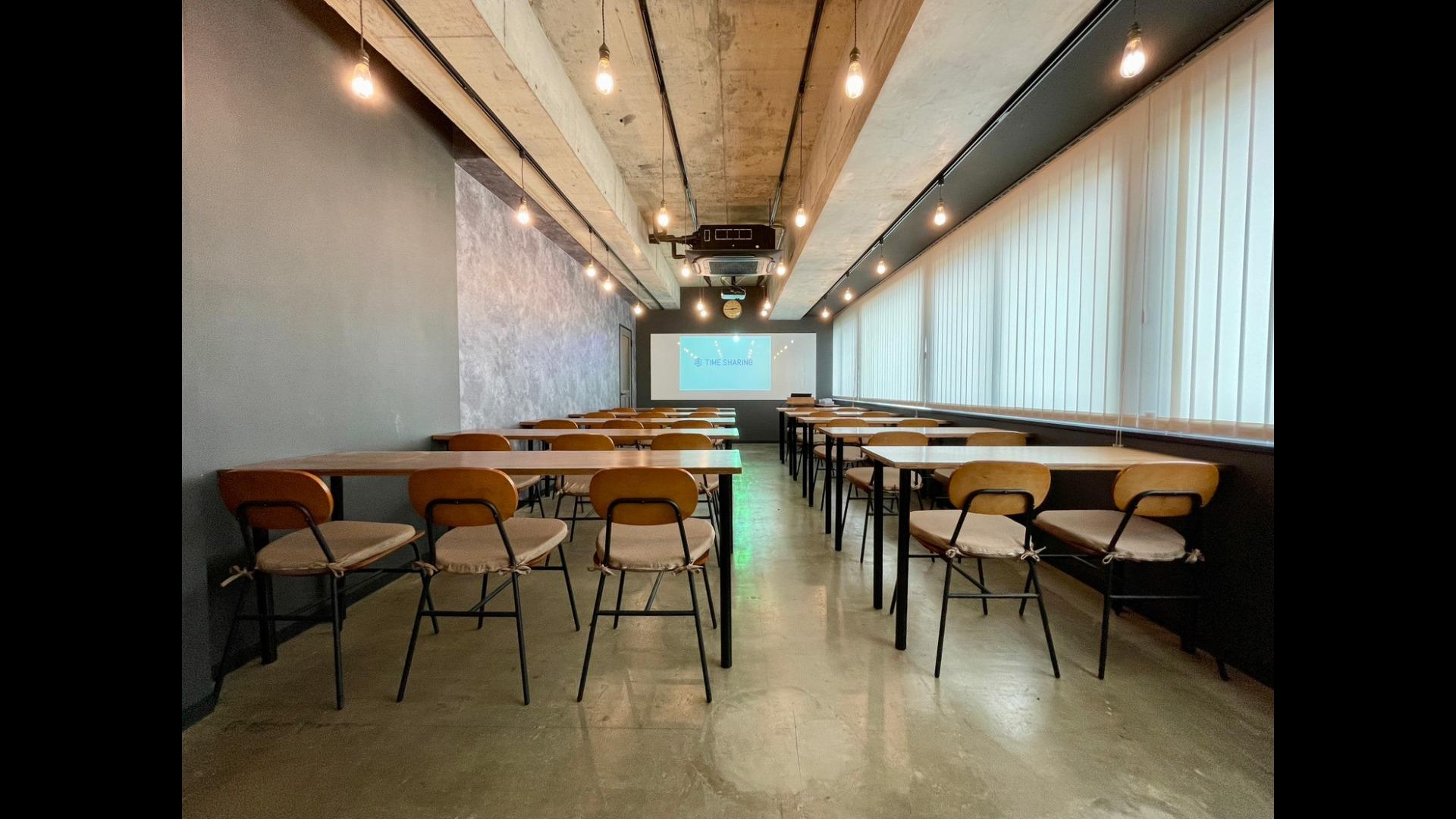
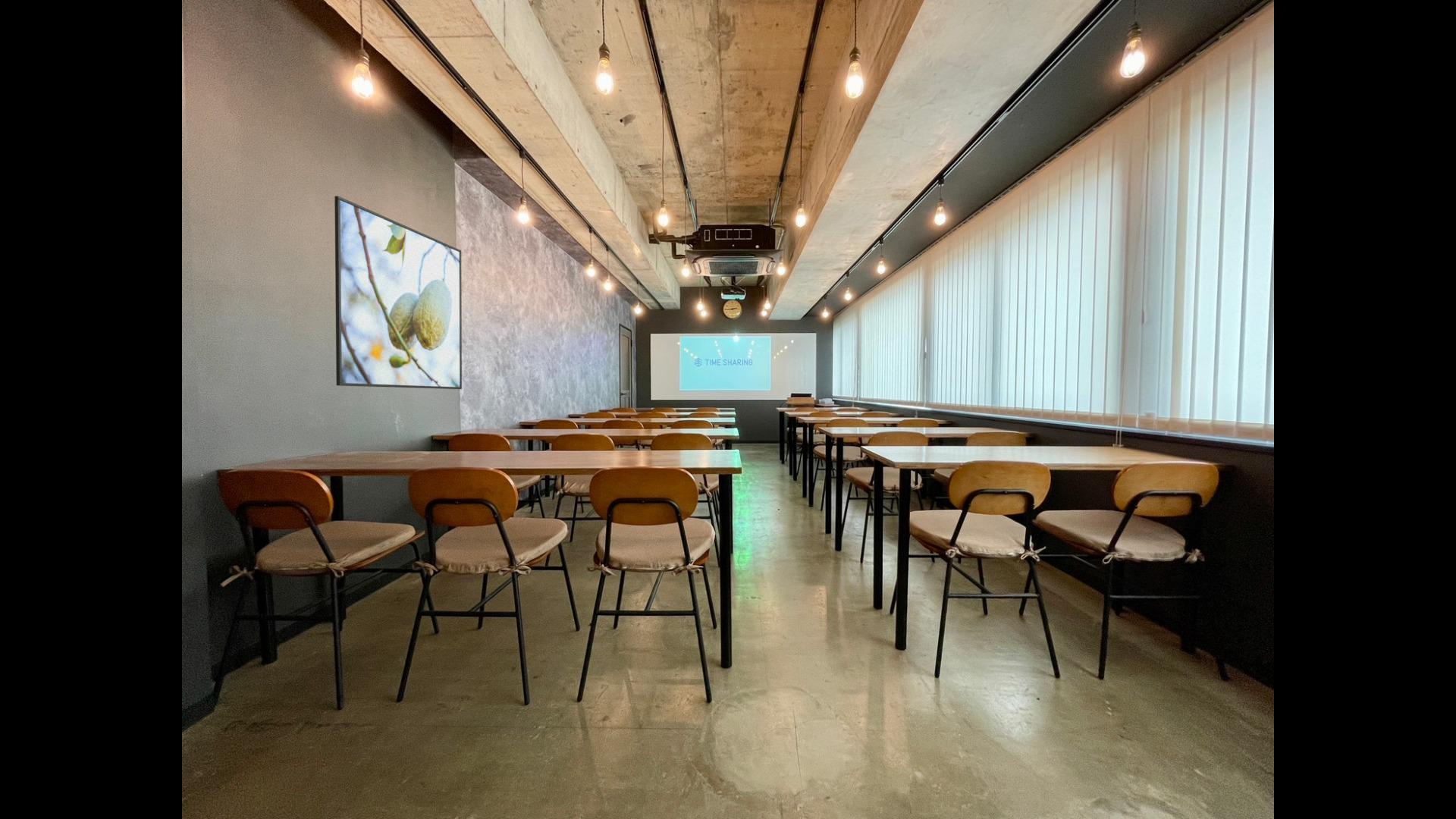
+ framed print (408, 307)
